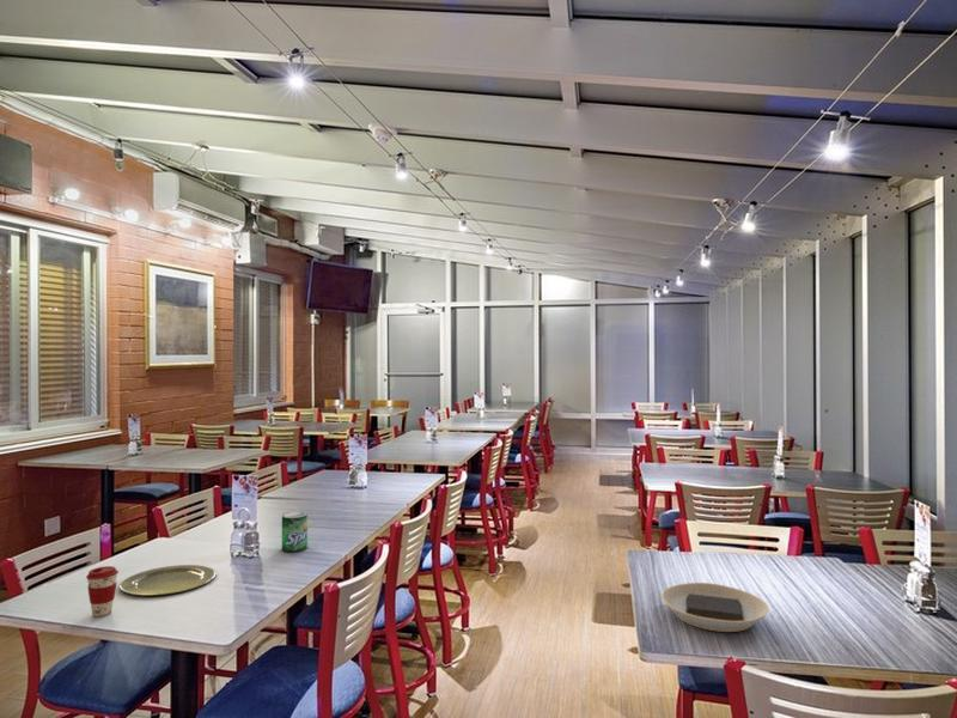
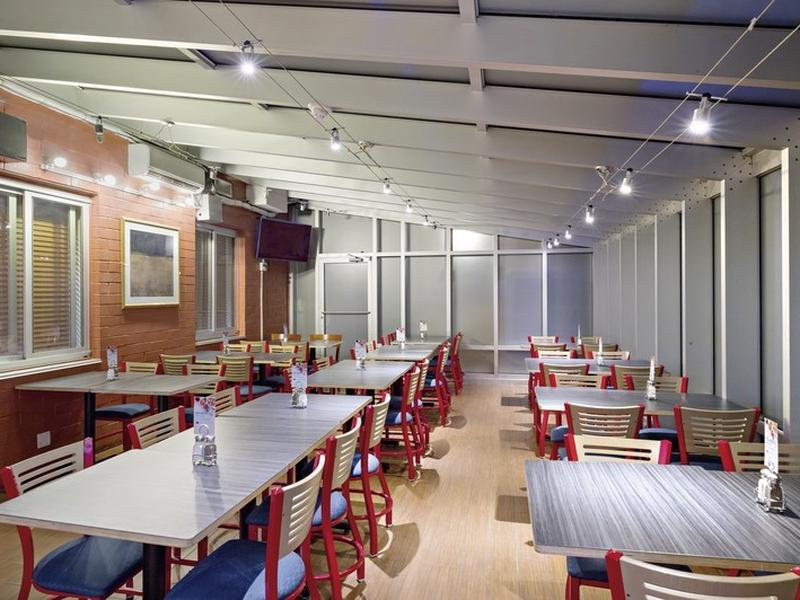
- coffee cup (102, 591)
- plate (713, 608)
- beverage can (294, 531)
- plate (169, 579)
